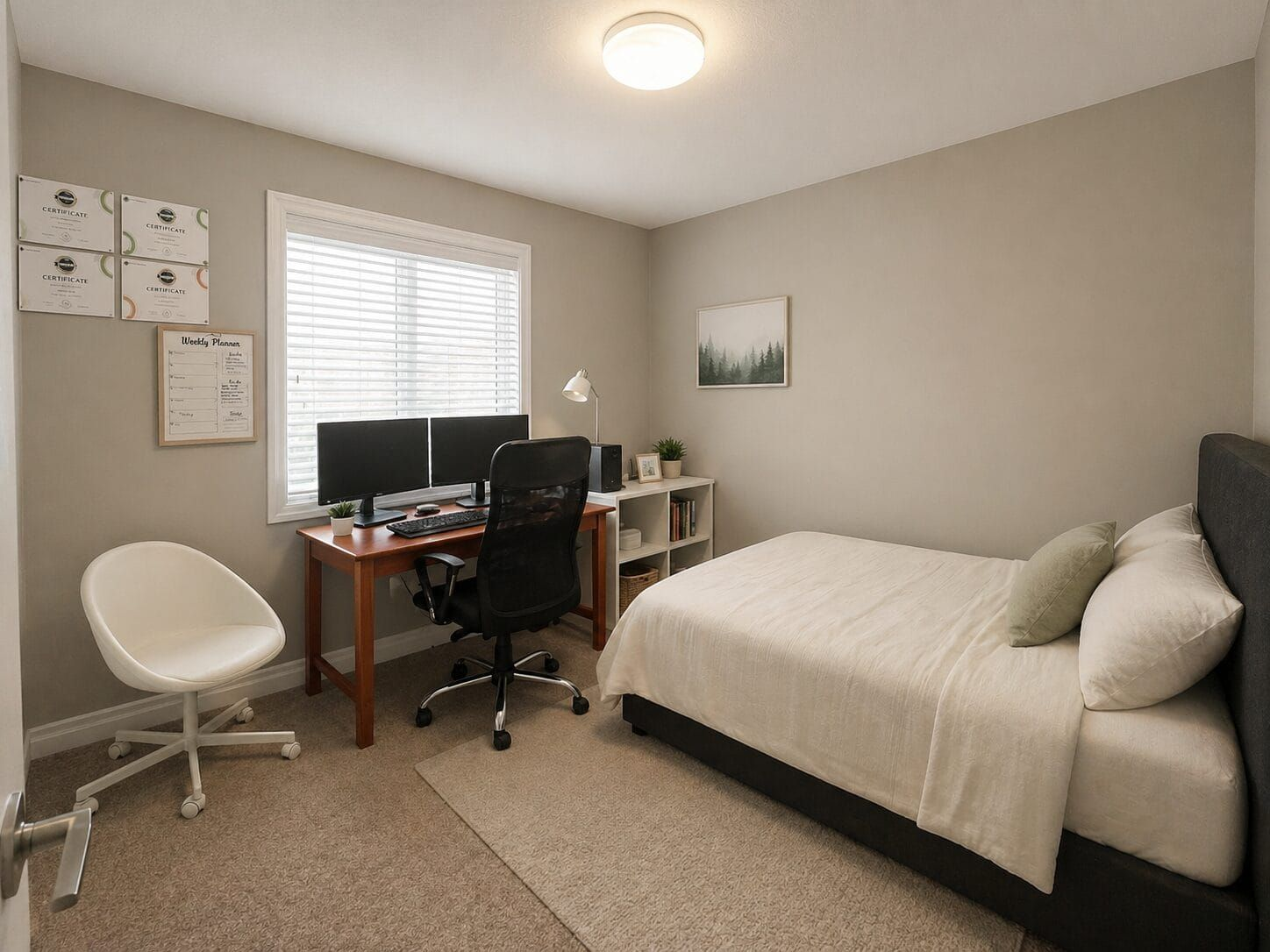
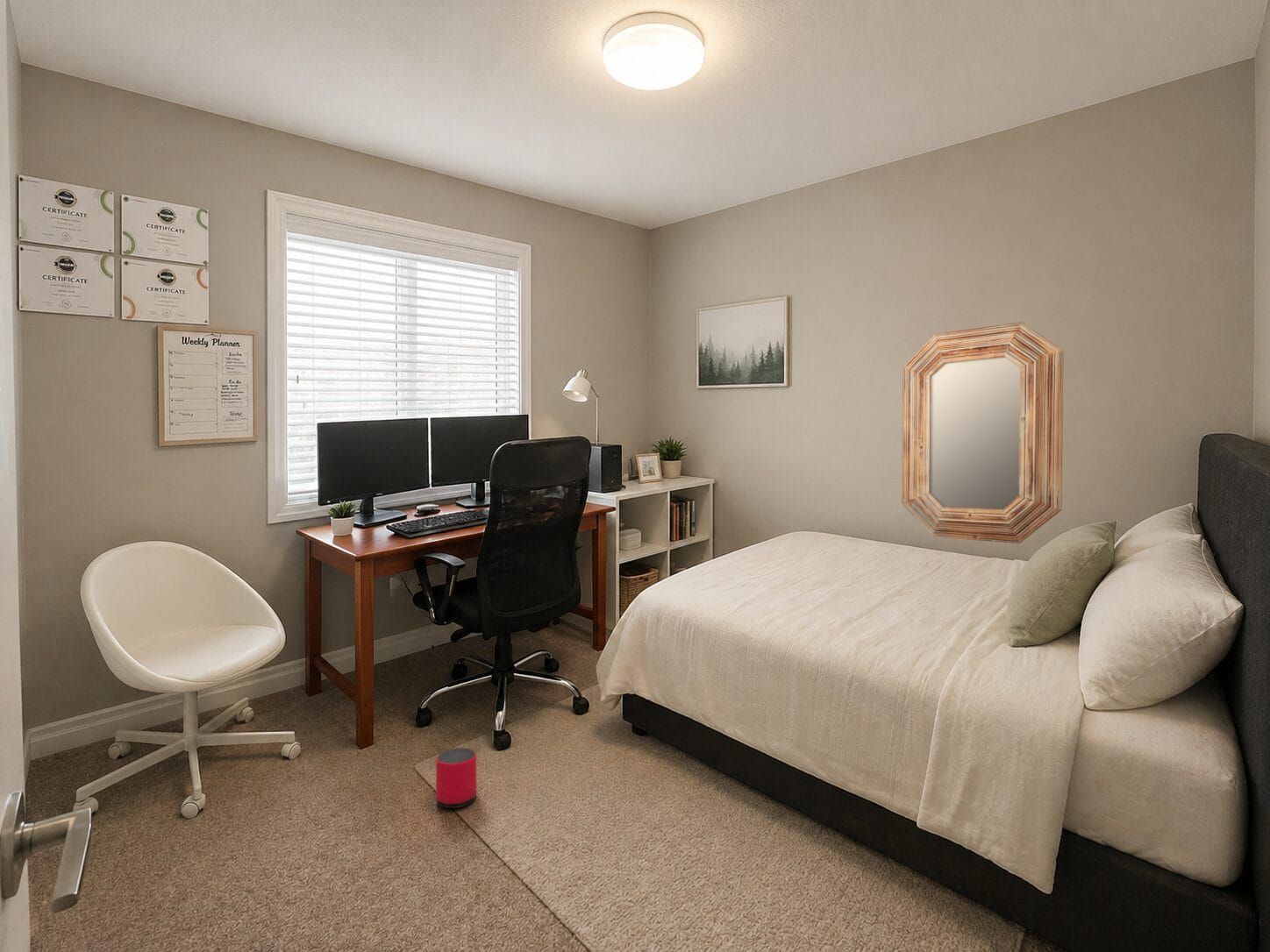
+ home mirror (974, 434)
+ speaker (456, 777)
